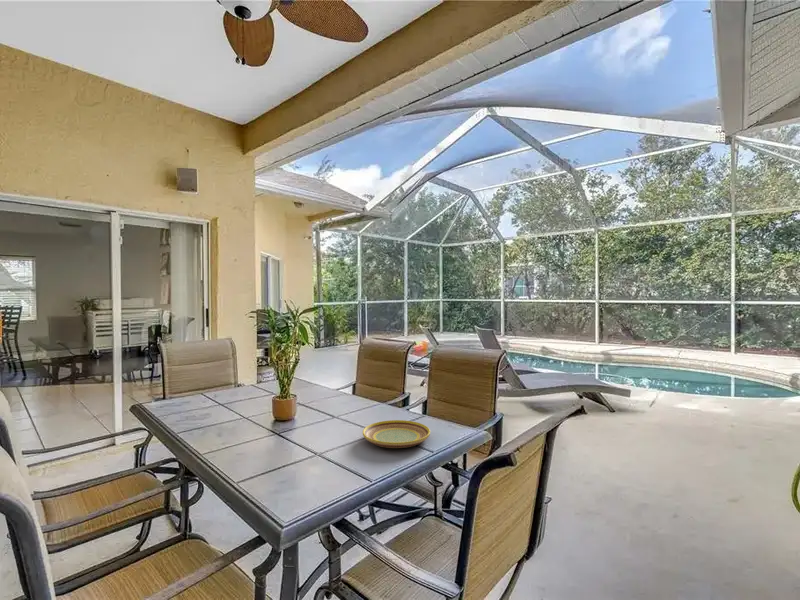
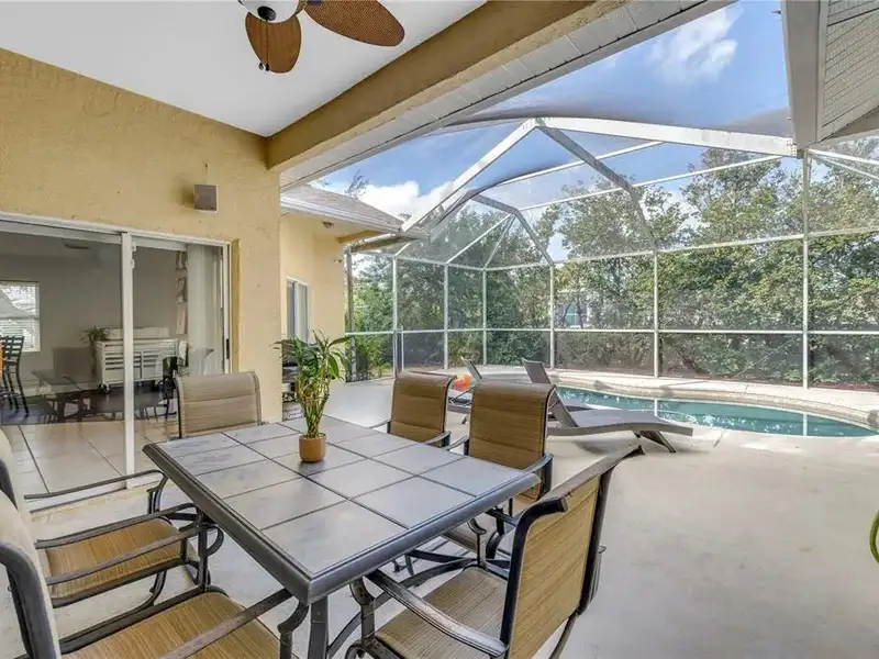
- plate (396, 434)
